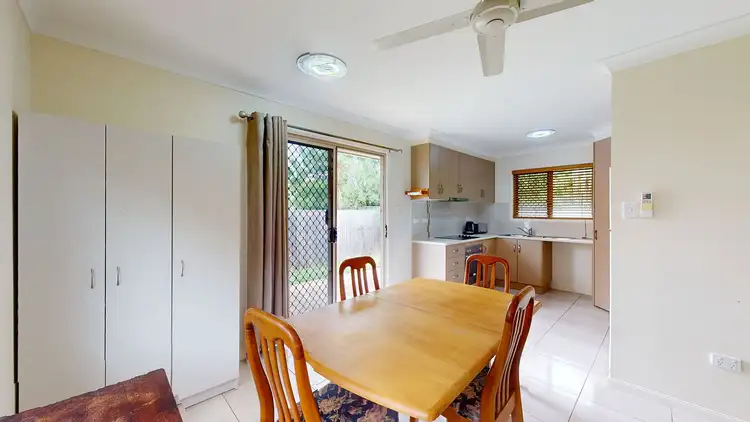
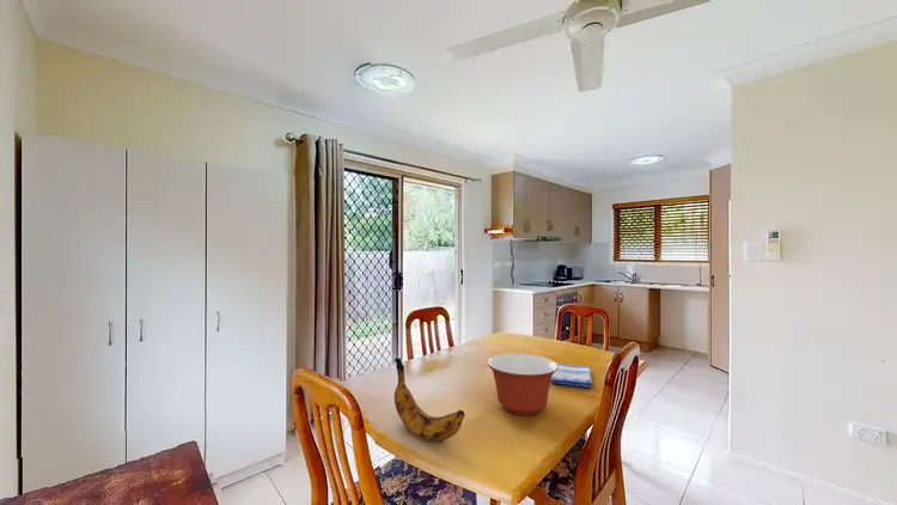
+ mixing bowl (521, 384)
+ banana (417, 406)
+ dish towel (570, 373)
